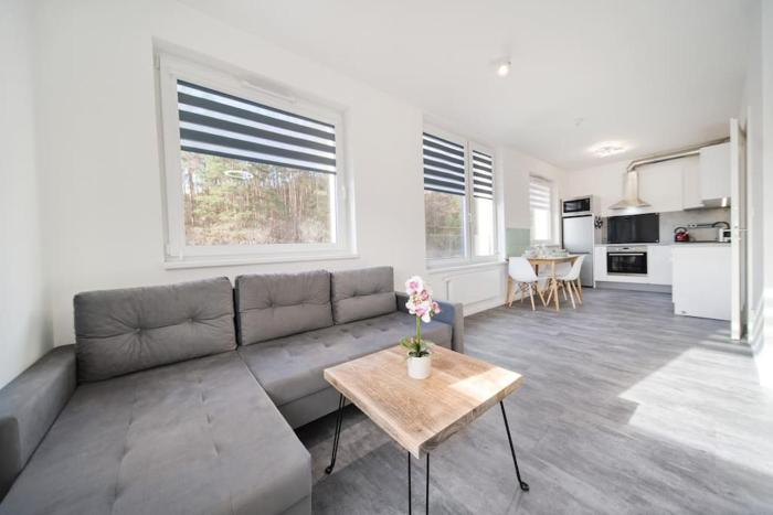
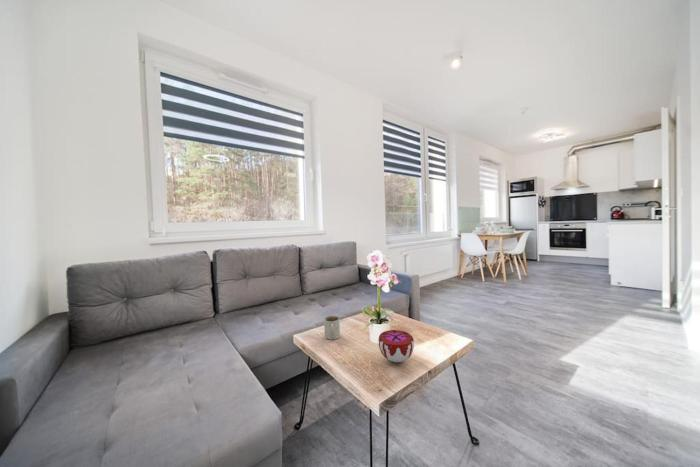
+ mug (332, 328)
+ decorative bowl (396, 348)
